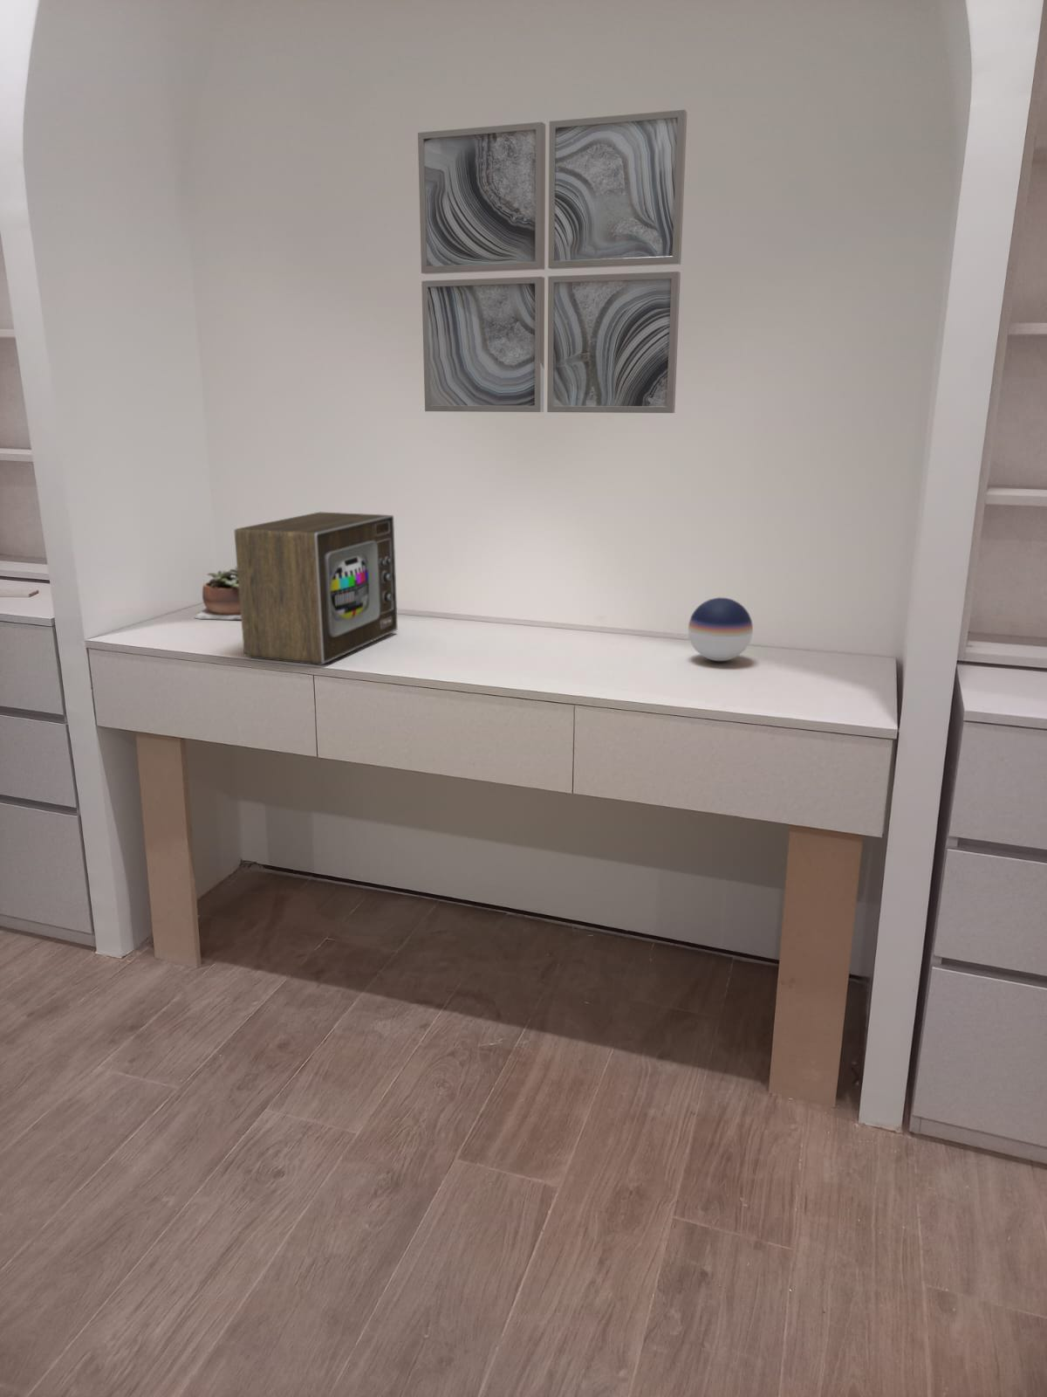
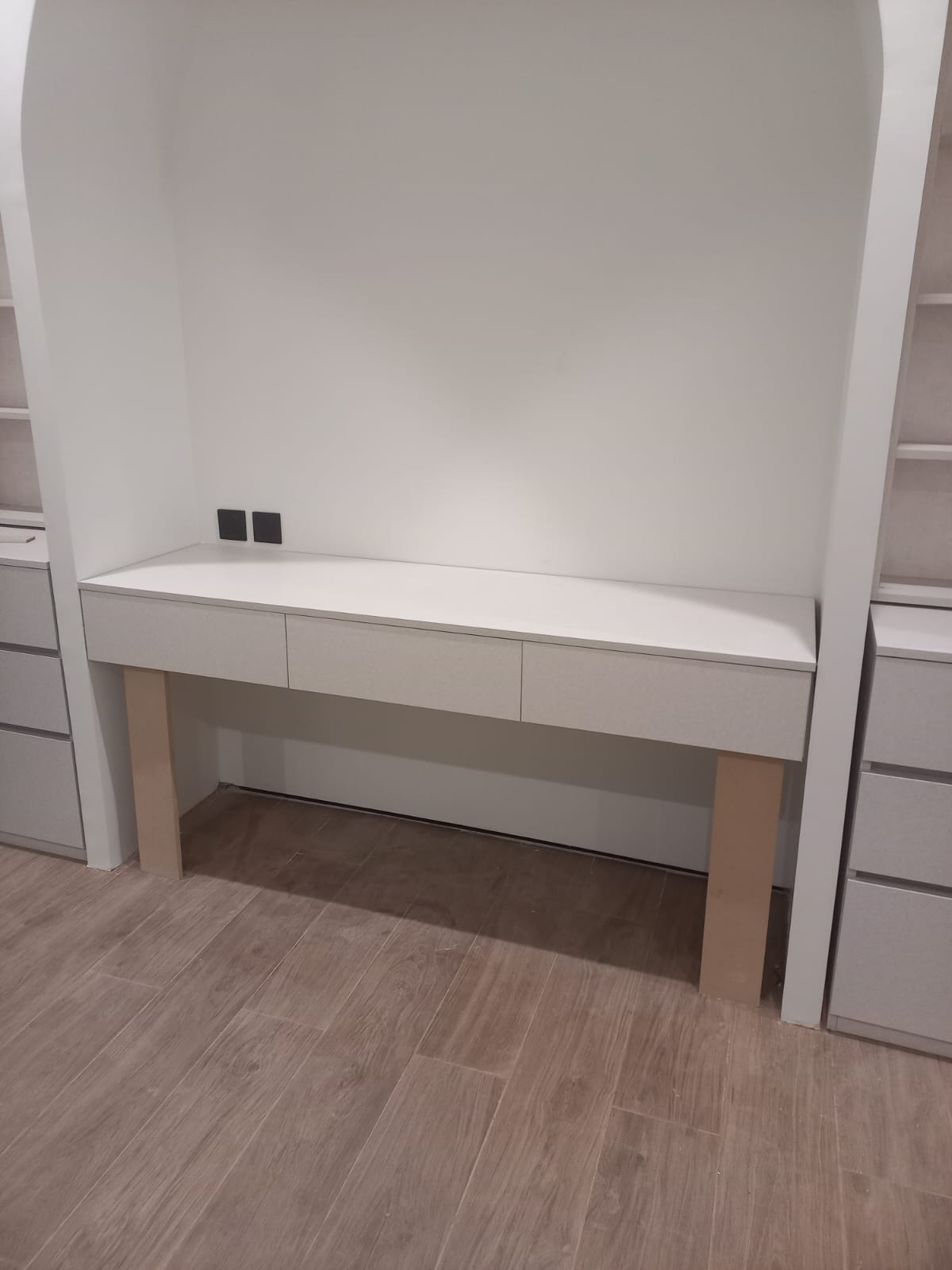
- wall art (548, 276)
- speaker (719, 629)
- wooden box (320, 584)
- succulent plant (230, 588)
